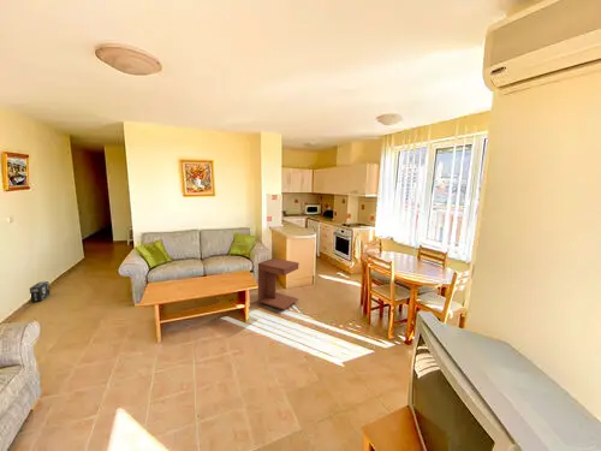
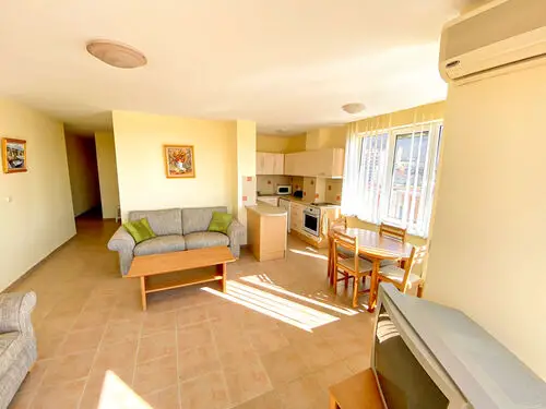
- side table (275, 283)
- box (40, 291)
